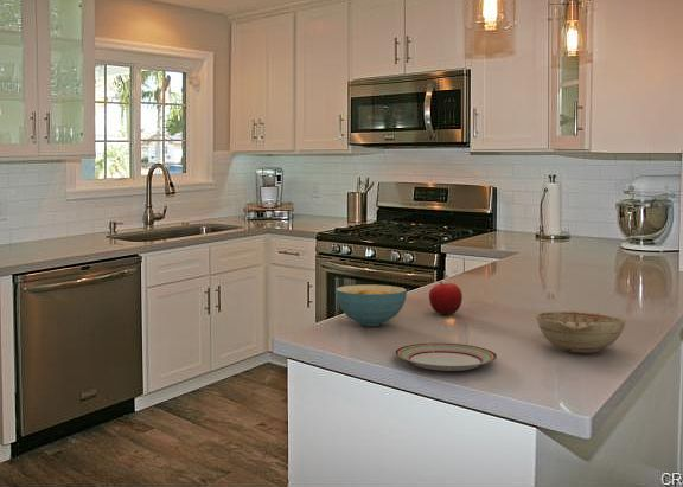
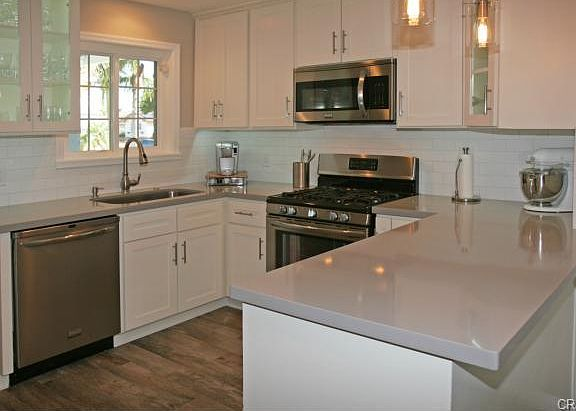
- decorative bowl (579, 332)
- cereal bowl (370, 306)
- plate (445, 358)
- fruit (445, 297)
